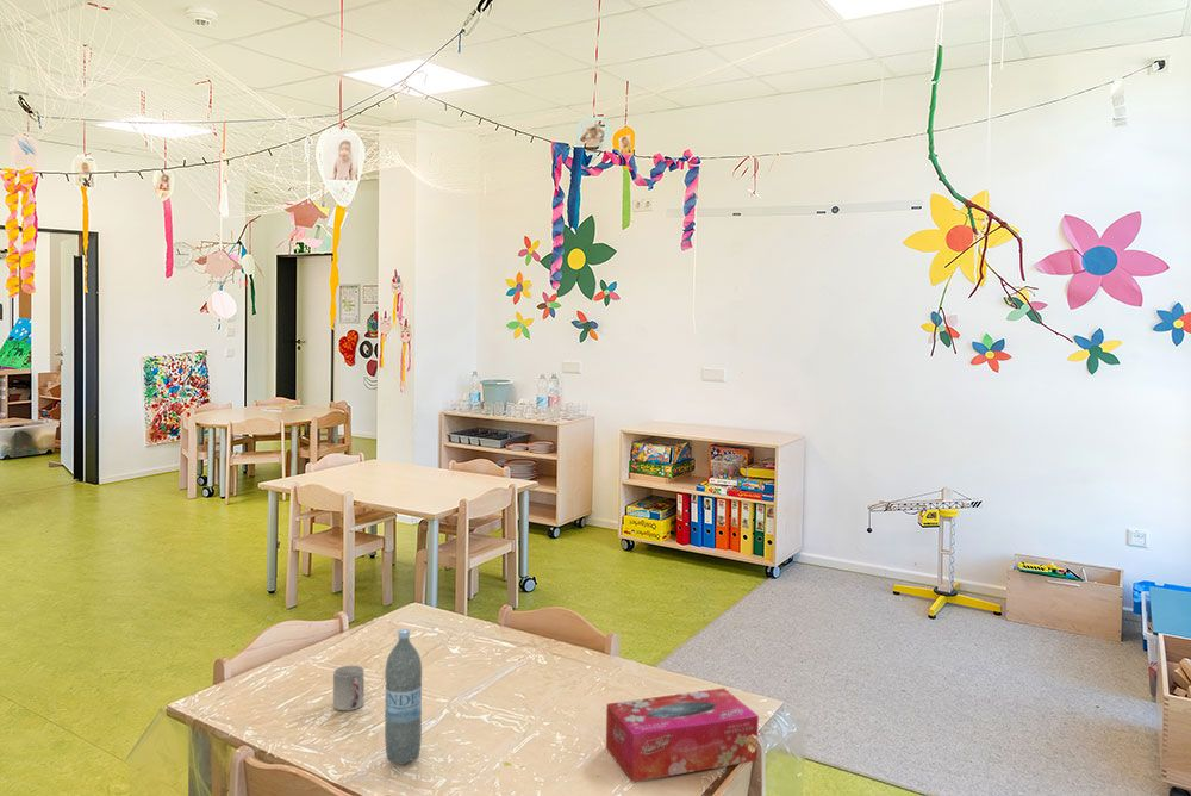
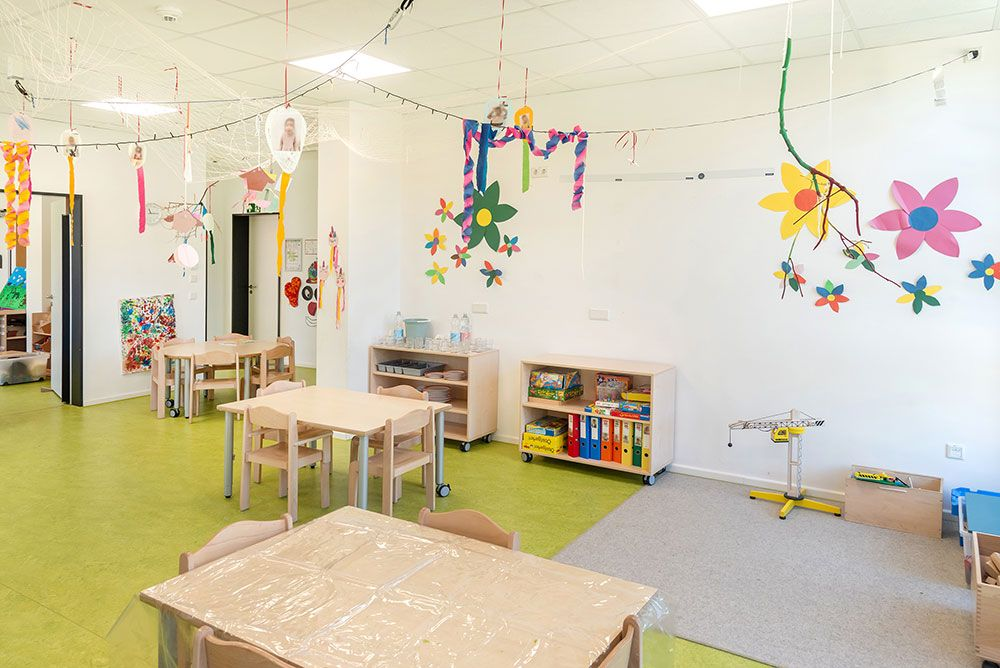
- water bottle (403, 696)
- tissue box (680, 732)
- cup (350, 689)
